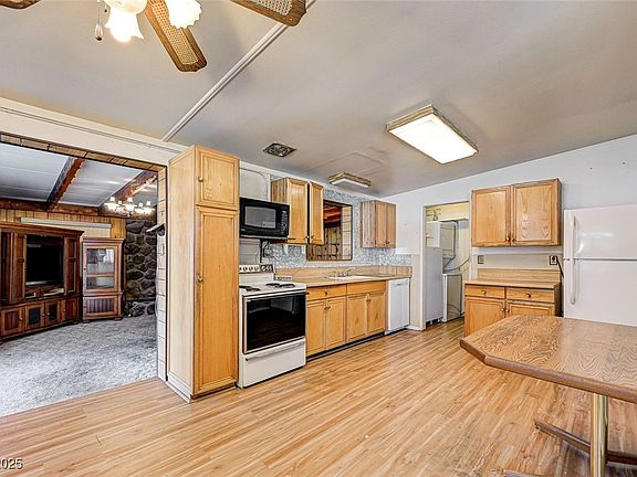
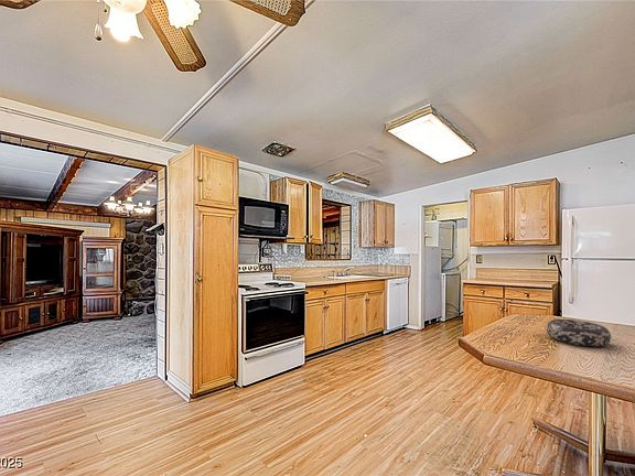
+ decorative bowl (577, 332)
